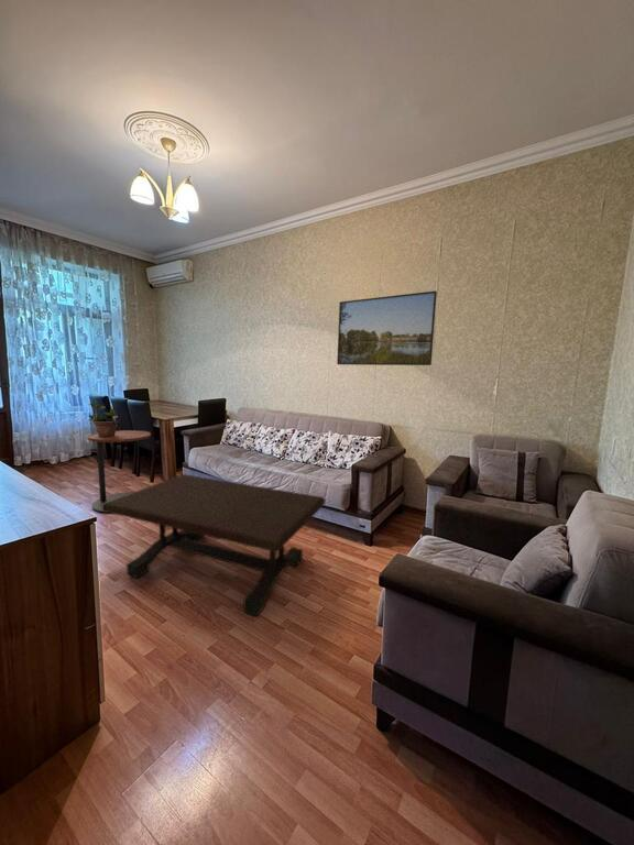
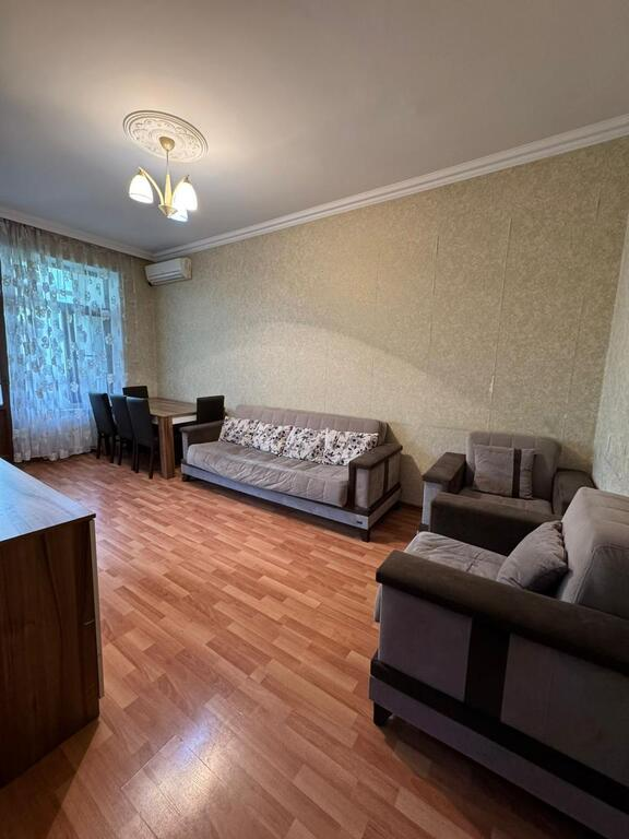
- potted plant (106, 414)
- side table (103, 469)
- coffee table (219, 534)
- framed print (382, 331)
